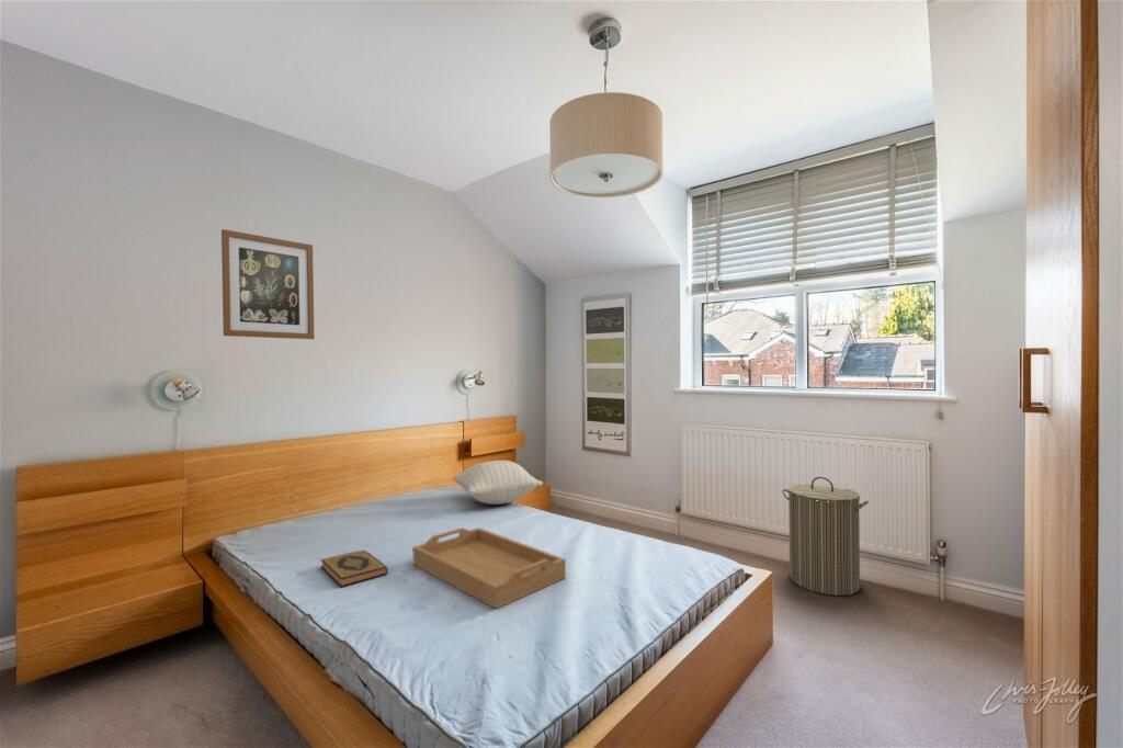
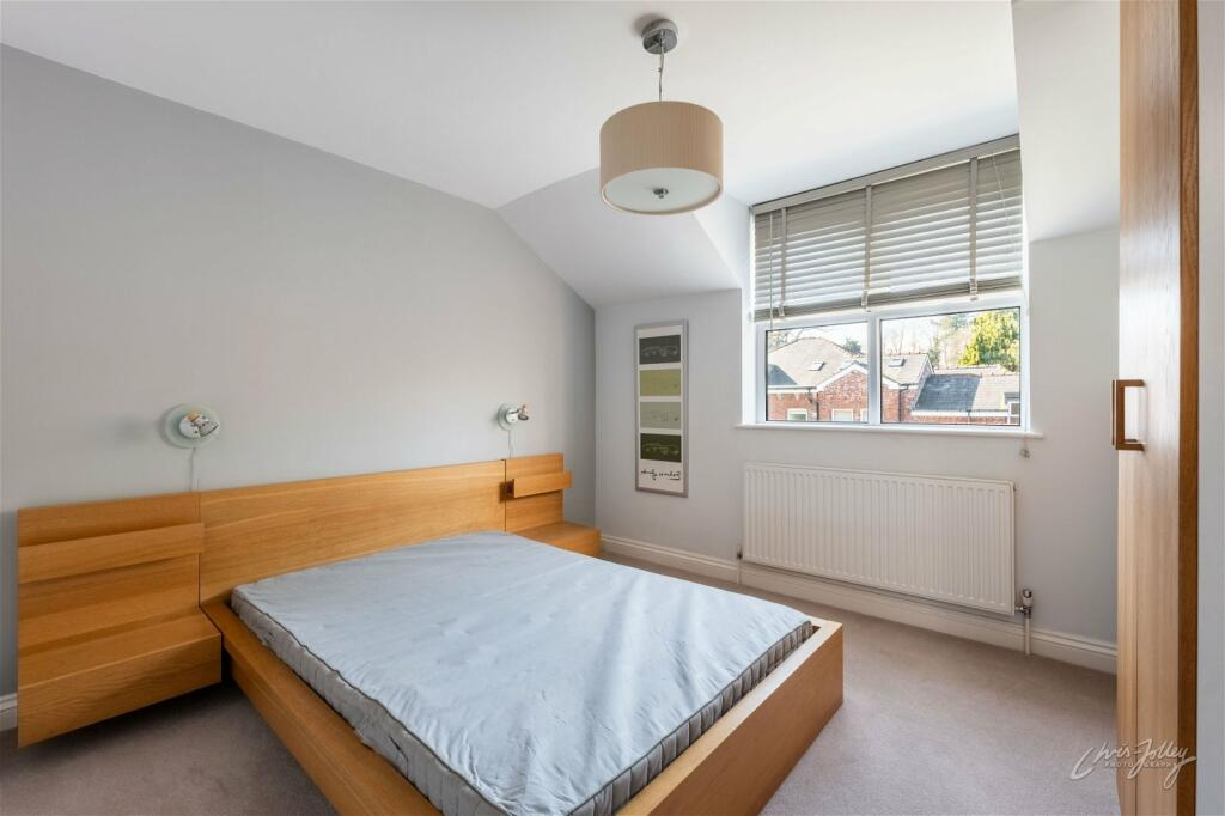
- wall art (270, 287)
- hardback book (353, 566)
- serving tray (486, 558)
- laundry hamper (823, 529)
- pillow (496, 480)
